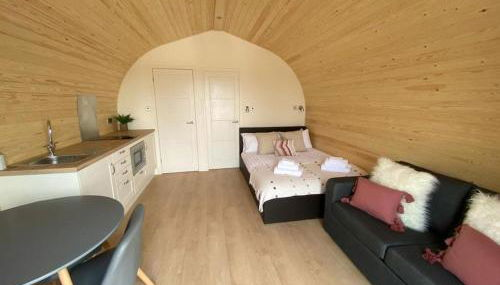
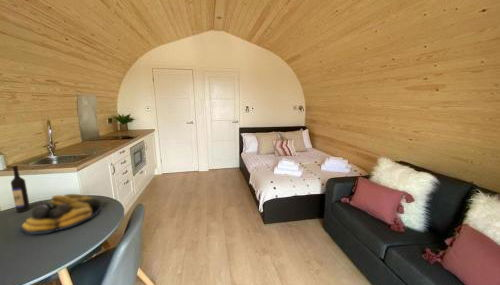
+ fruit bowl (62, 206)
+ wine bottle (18, 186)
